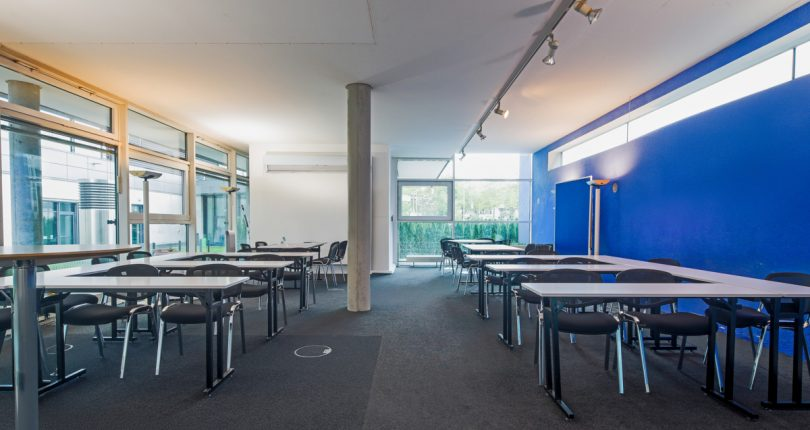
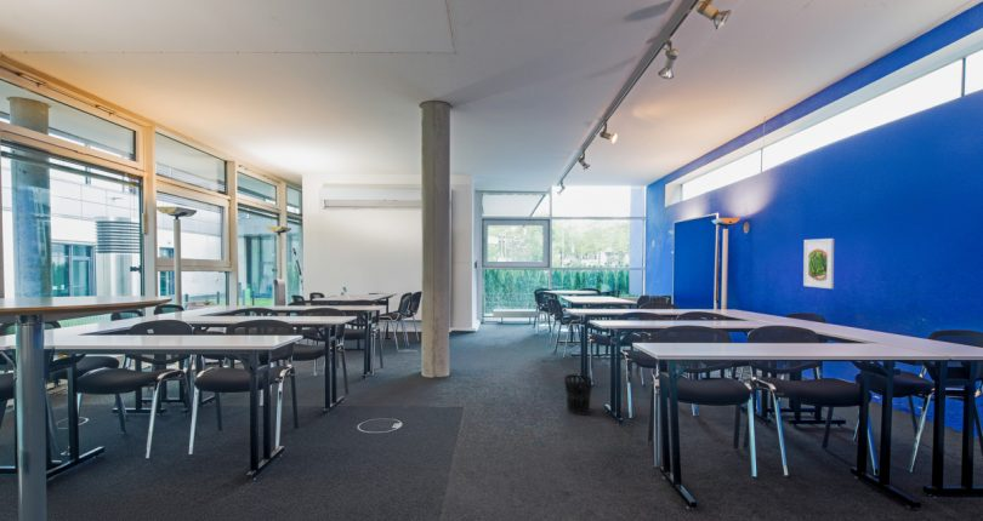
+ wastebasket (578, 394)
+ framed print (818, 263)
